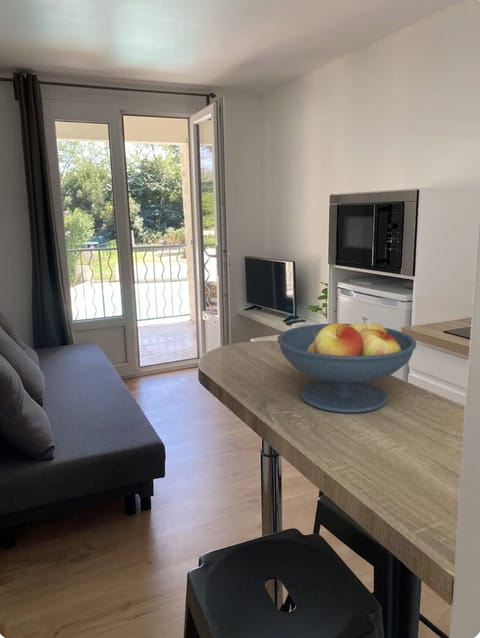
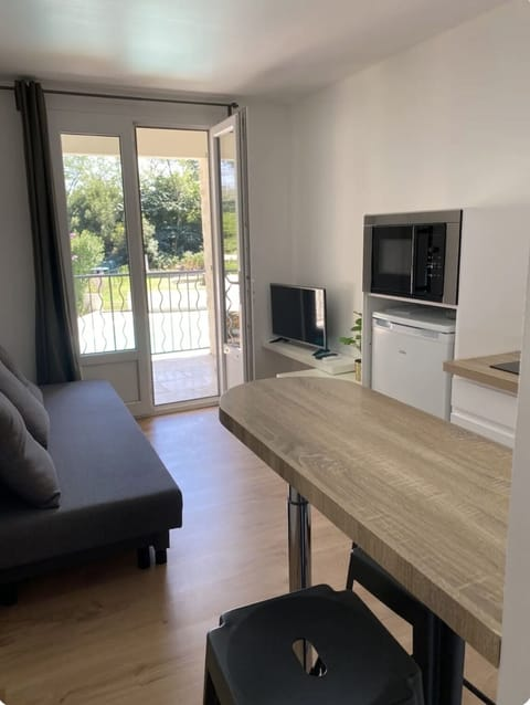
- fruit bowl (344, 357)
